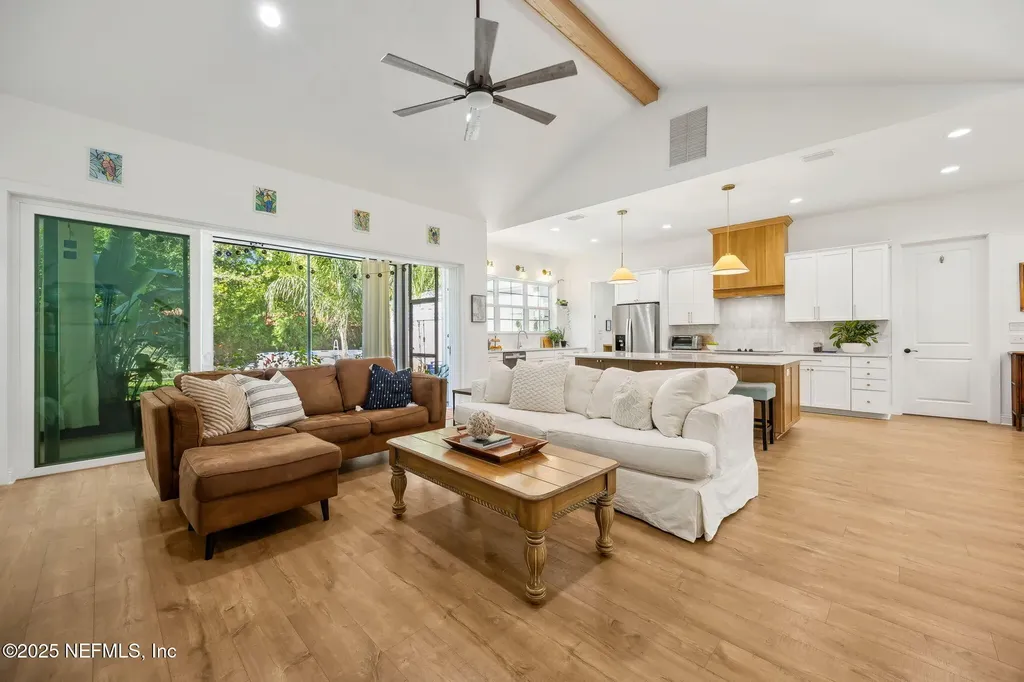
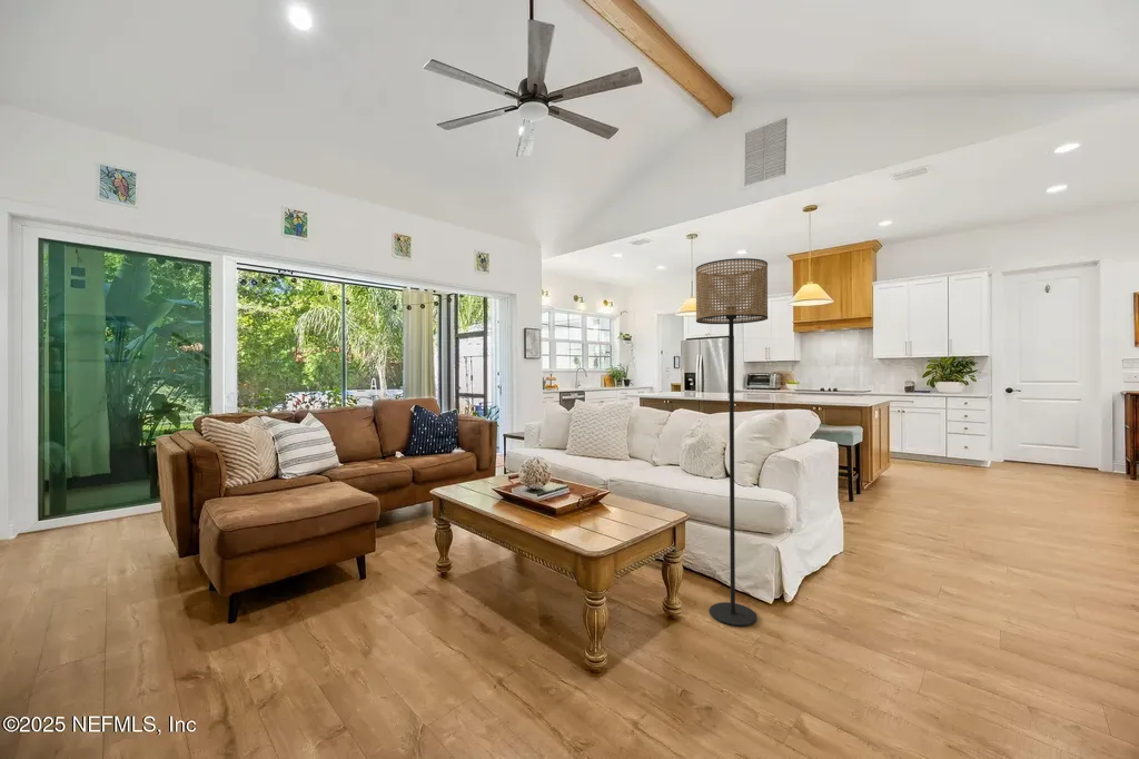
+ floor lamp (731, 441)
